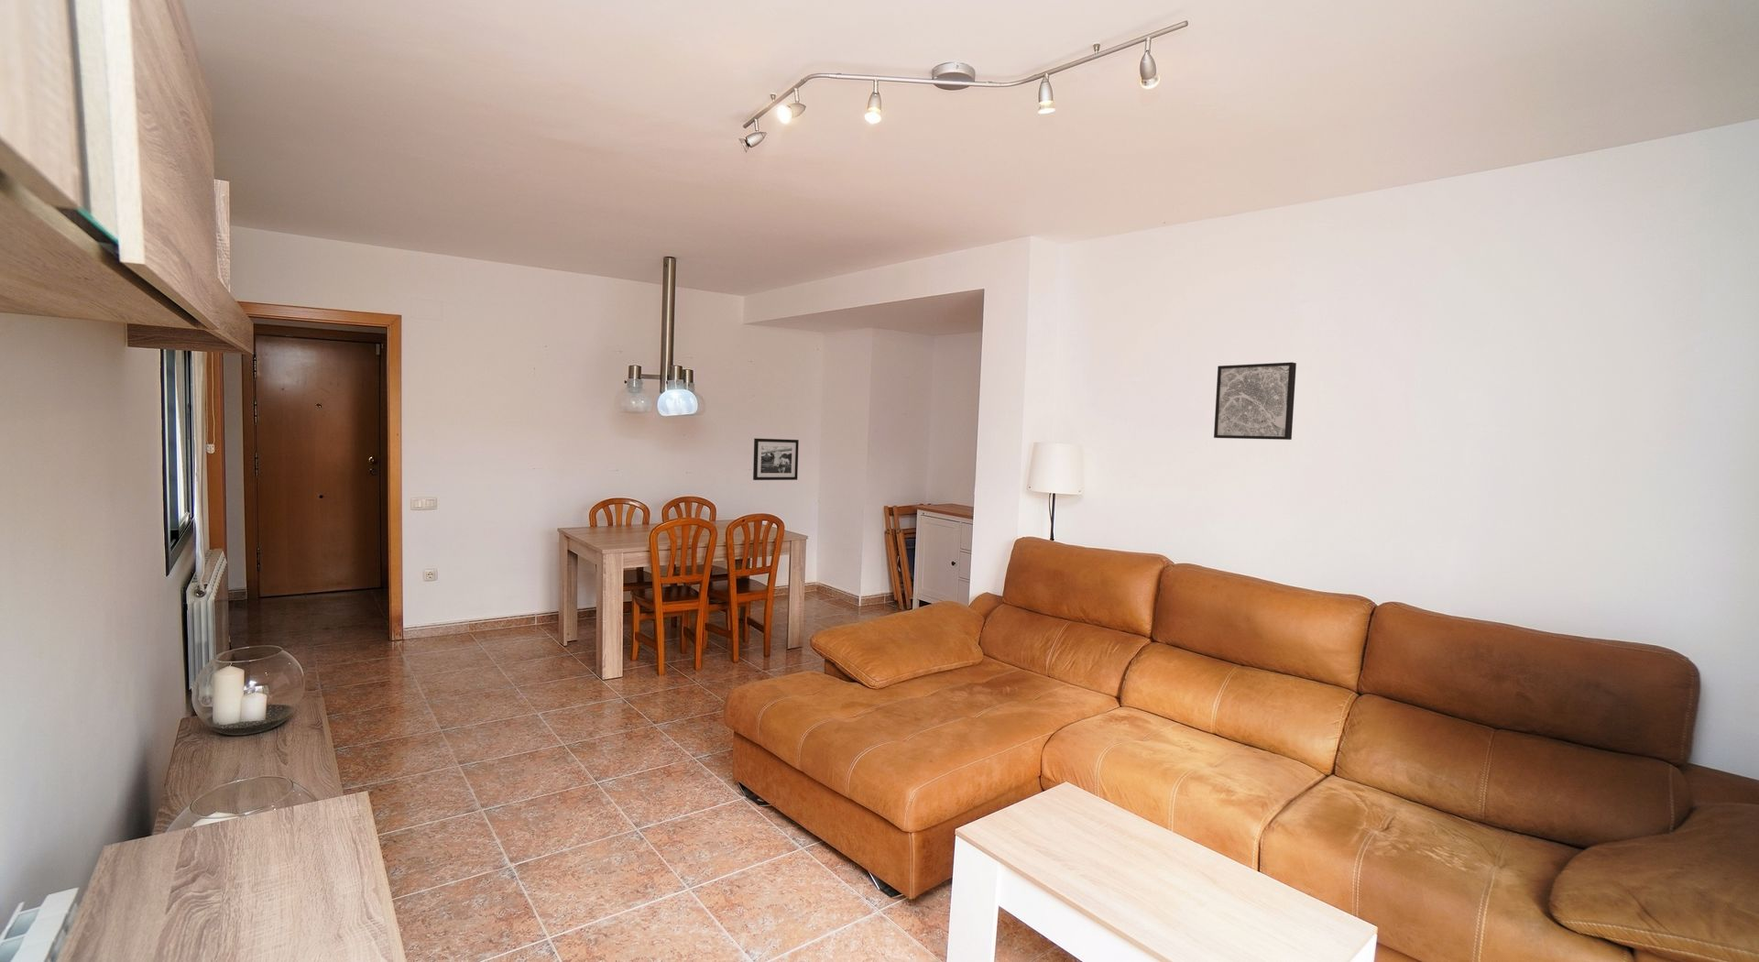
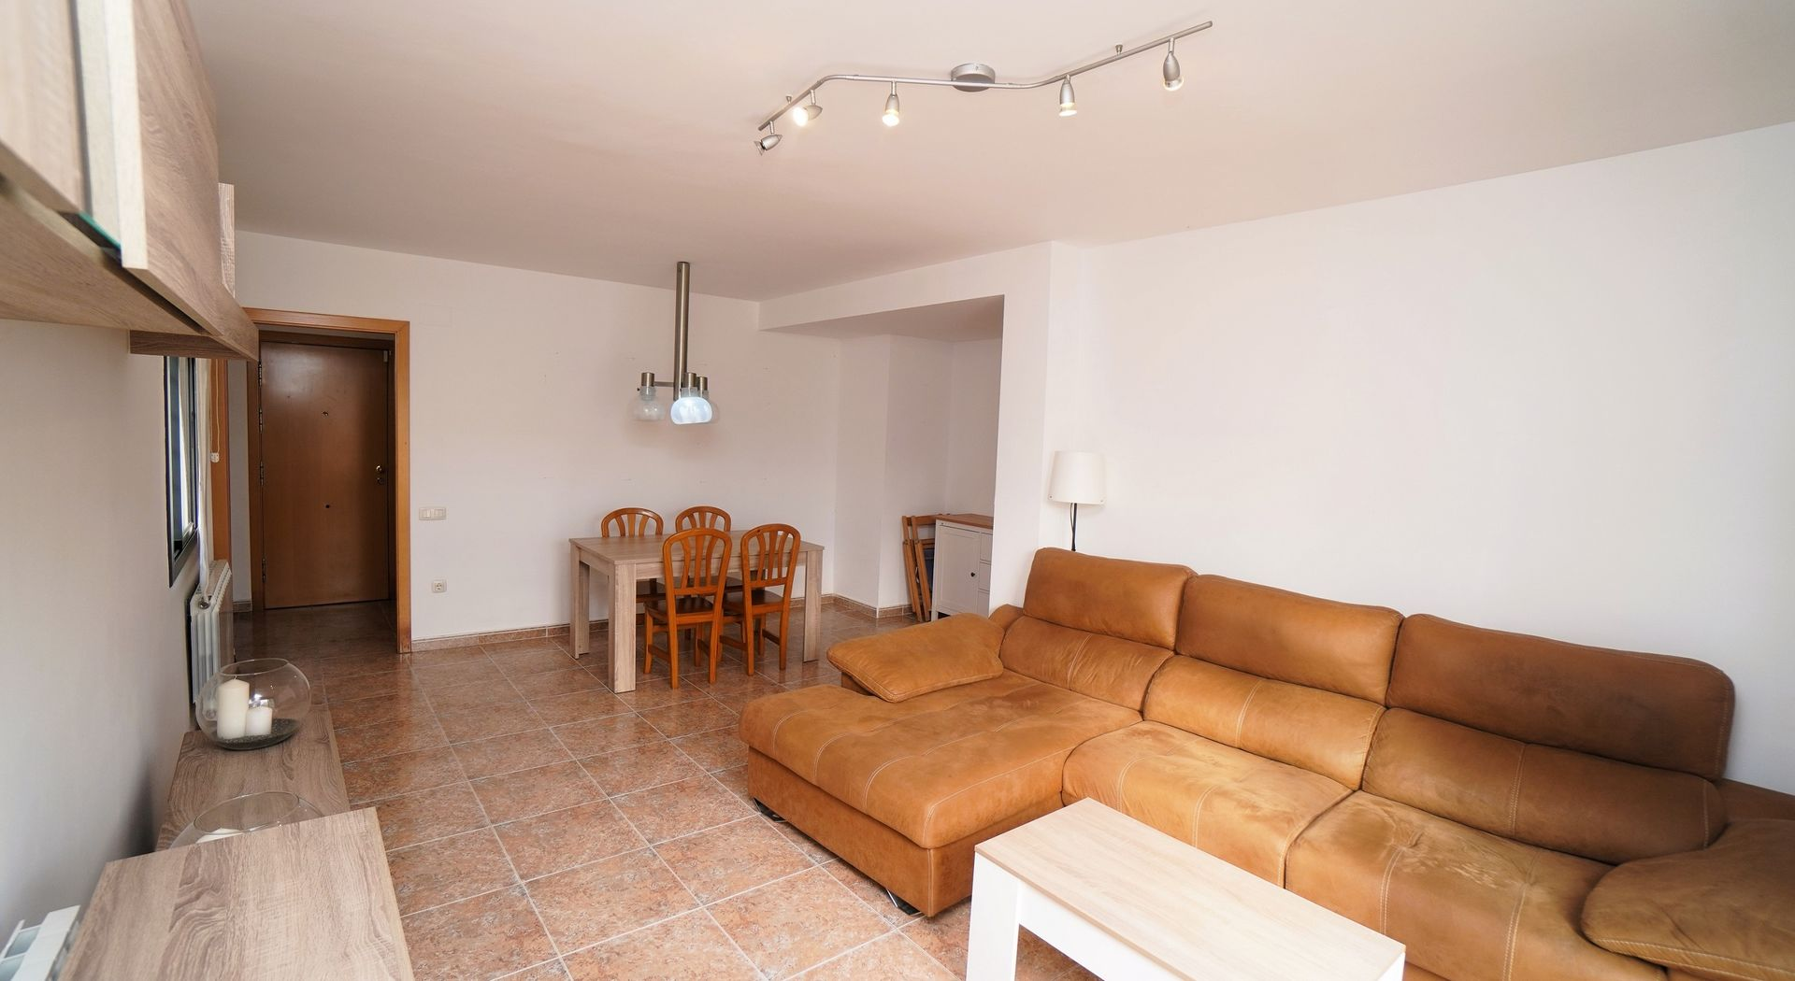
- wall art (1253, 402)
- picture frame (776, 458)
